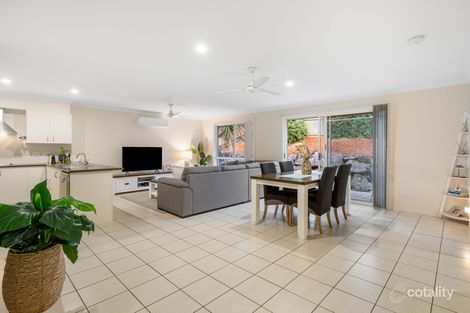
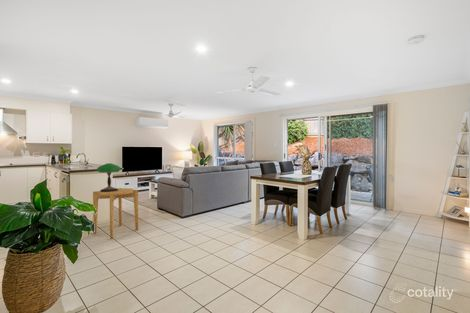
+ table lamp (109, 176)
+ side table (119, 211)
